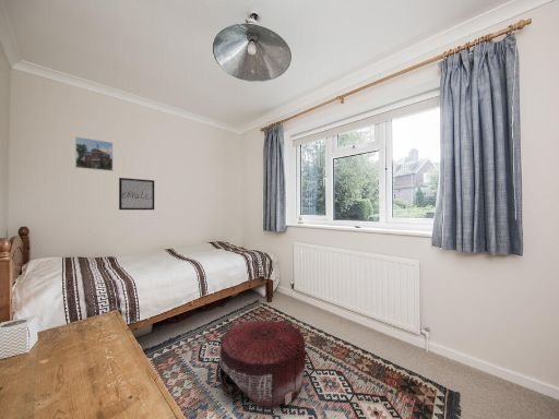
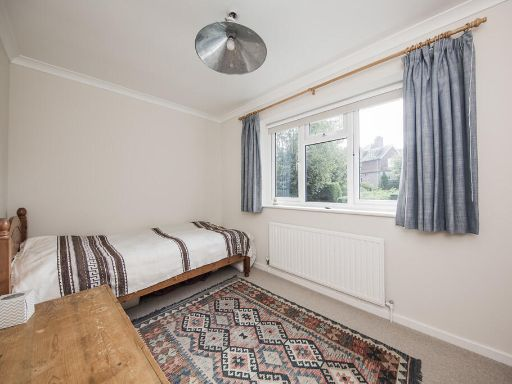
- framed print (94, 154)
- pouf (261, 354)
- wall art (136, 194)
